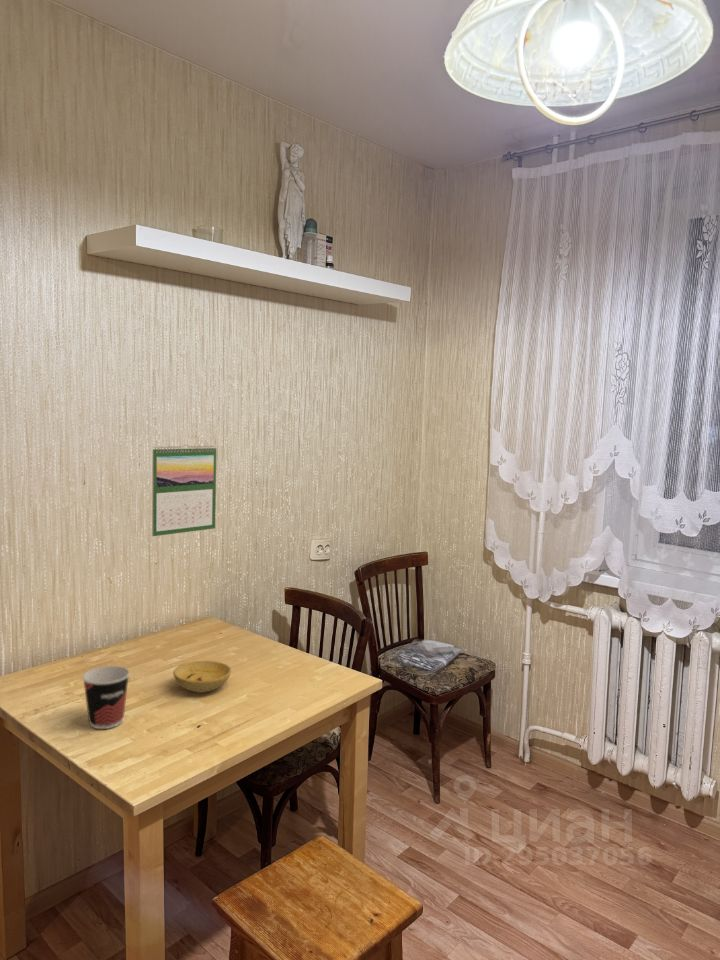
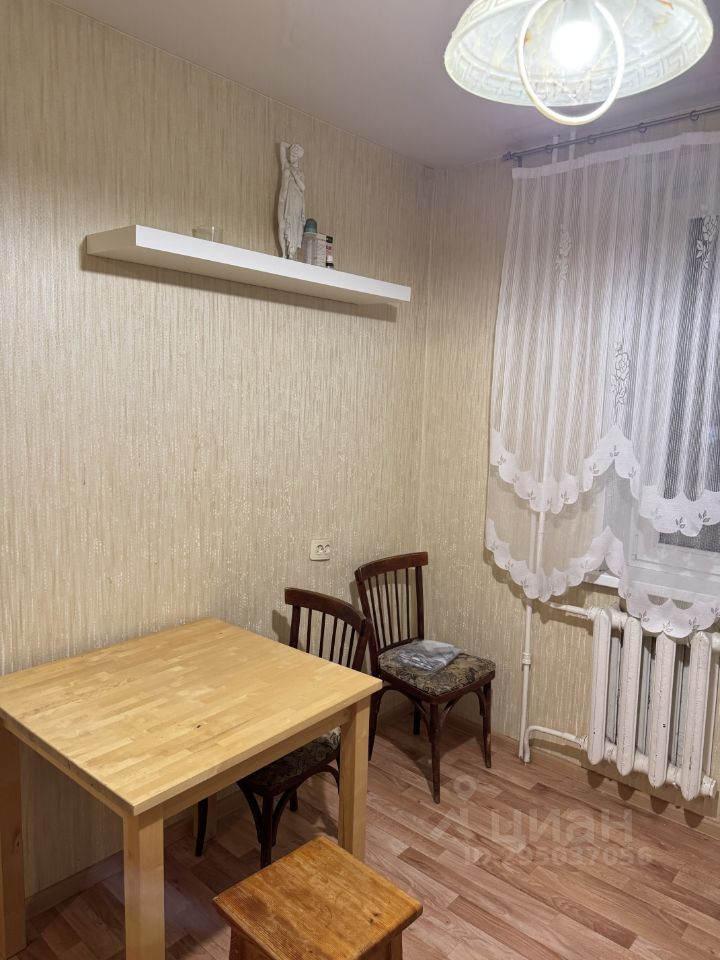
- calendar (185, 488)
- bowl (202, 678)
- cup (106, 698)
